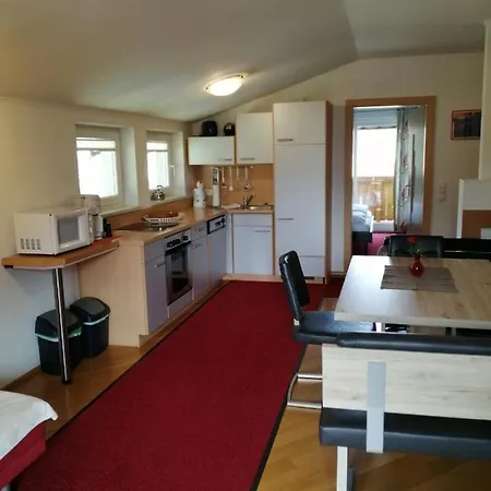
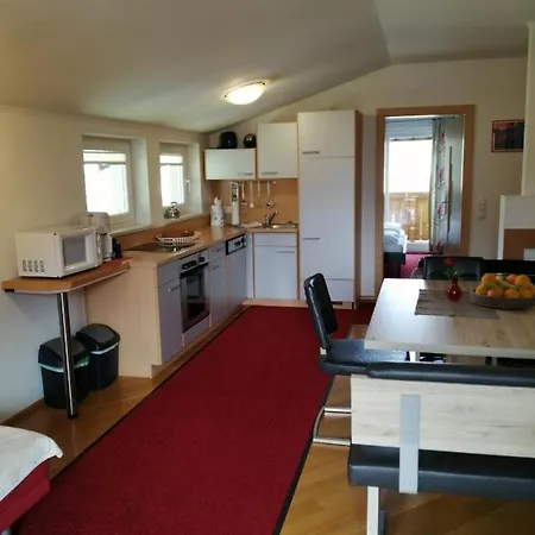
+ fruit bowl (503, 288)
